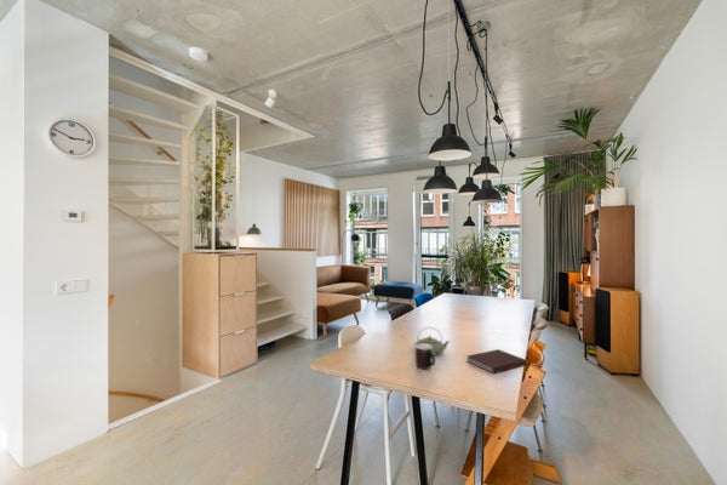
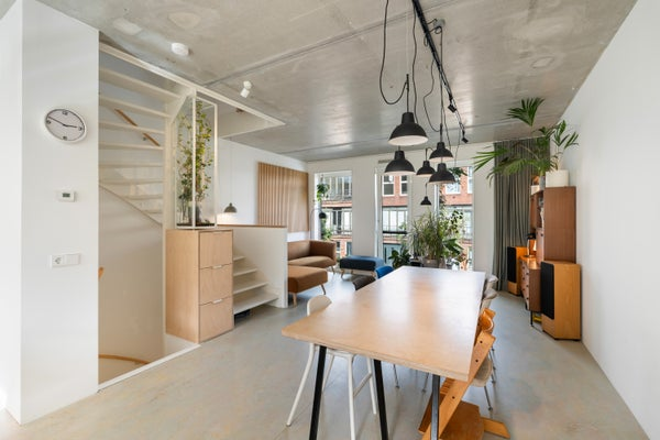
- teapot (431, 340)
- mug (425, 358)
- notebook (496, 360)
